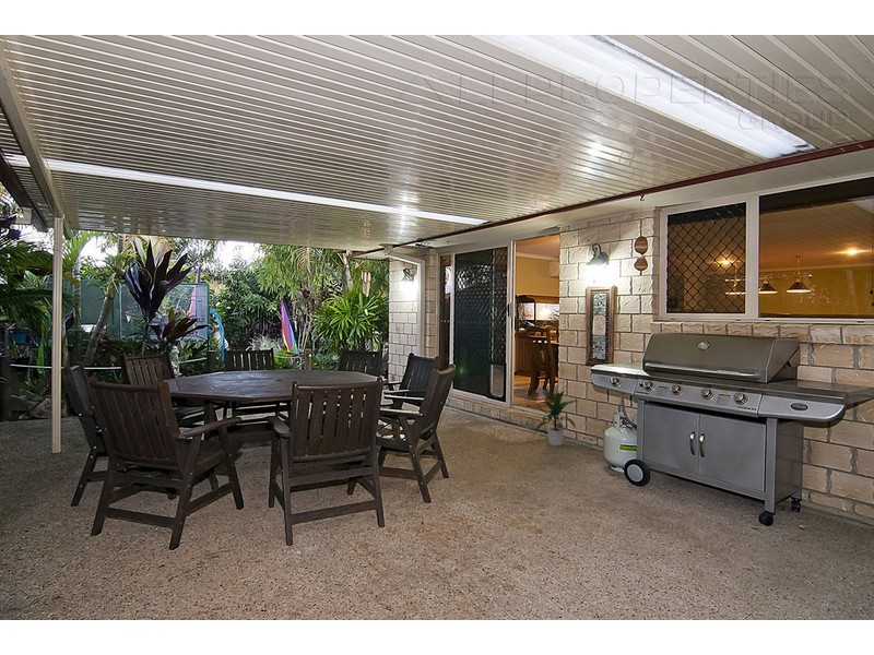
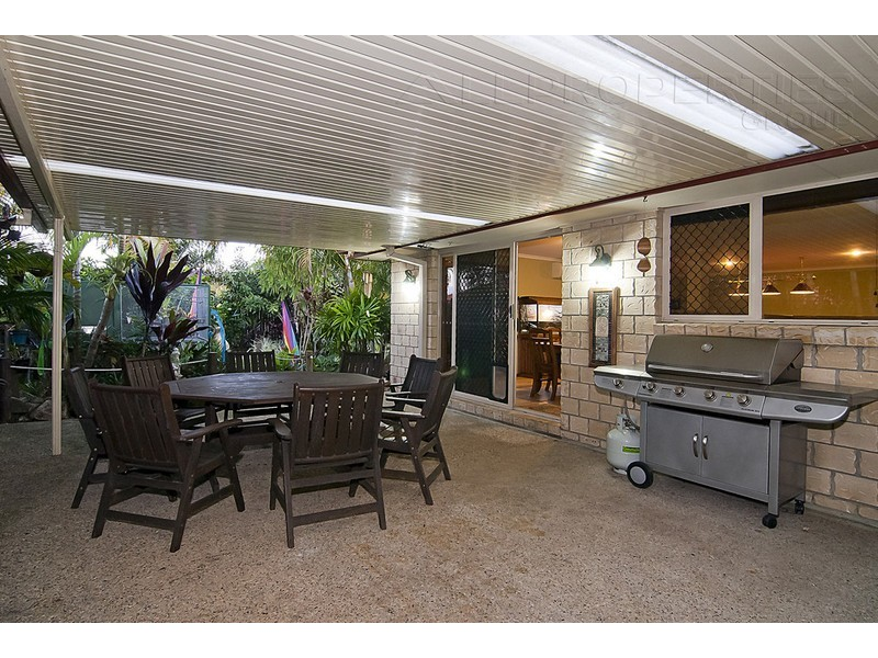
- indoor plant (553, 416)
